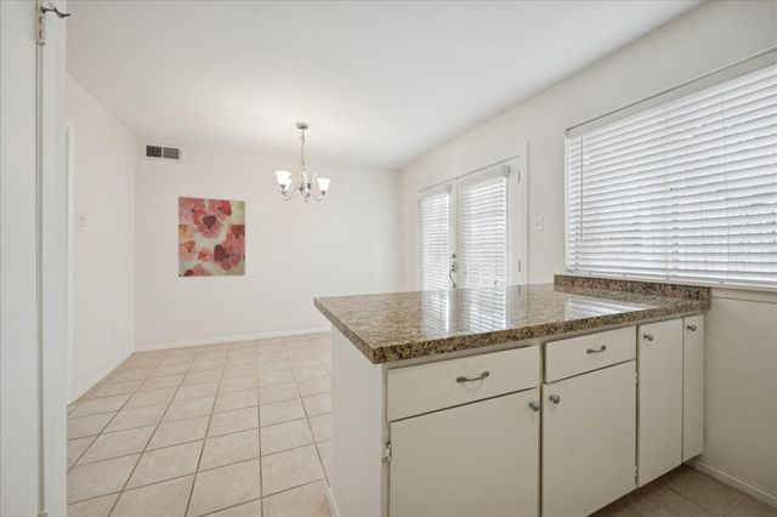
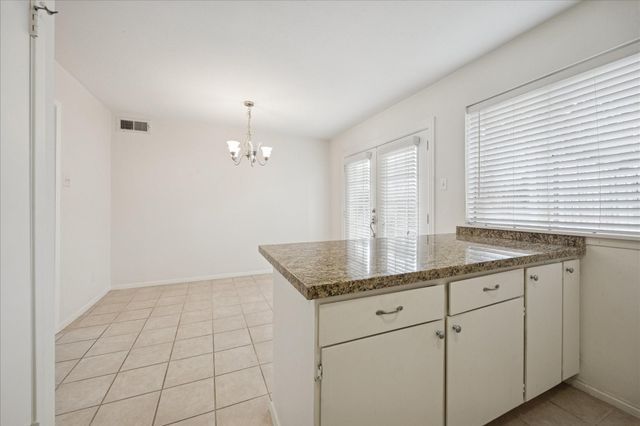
- wall art (212, 237)
